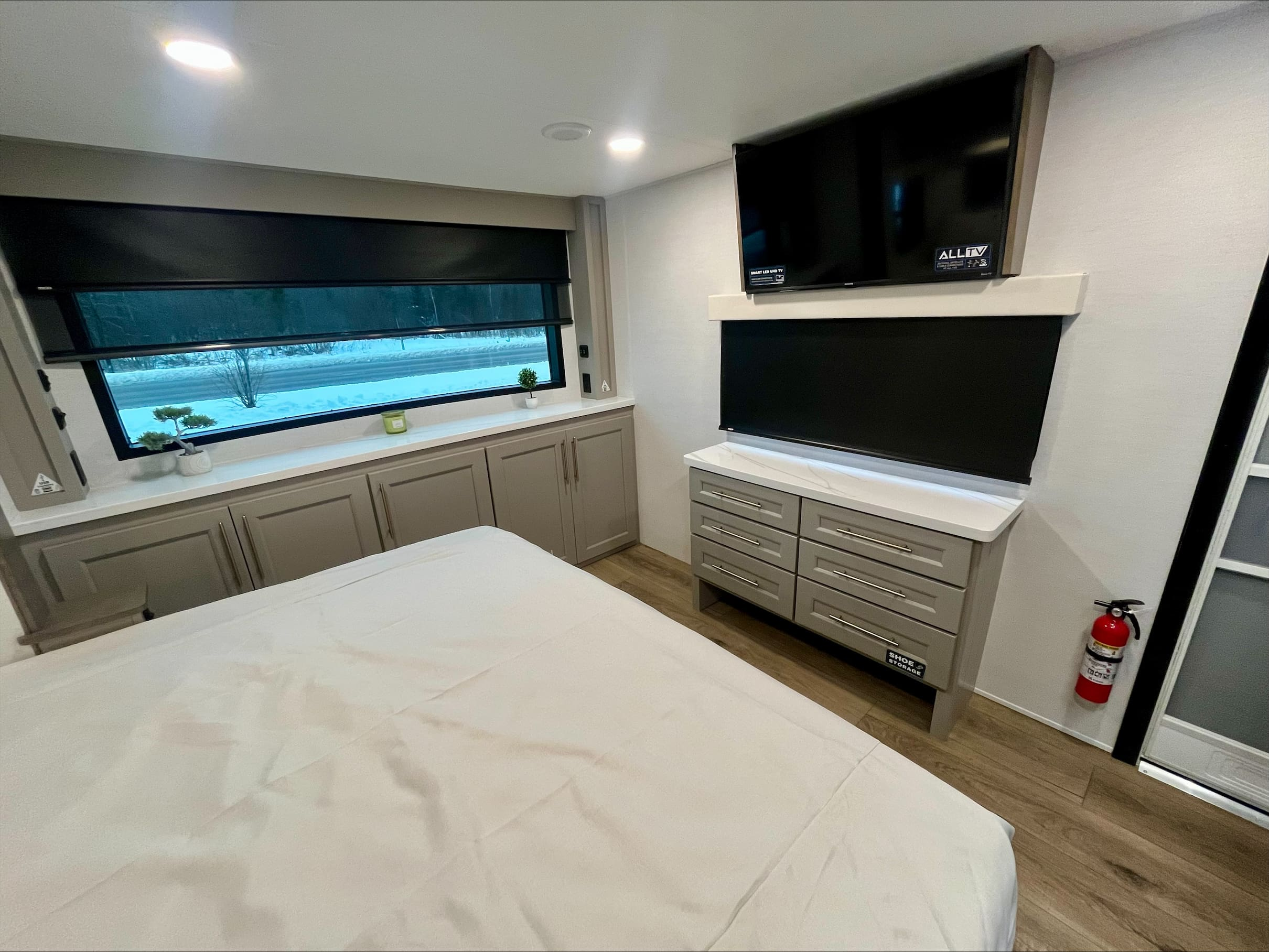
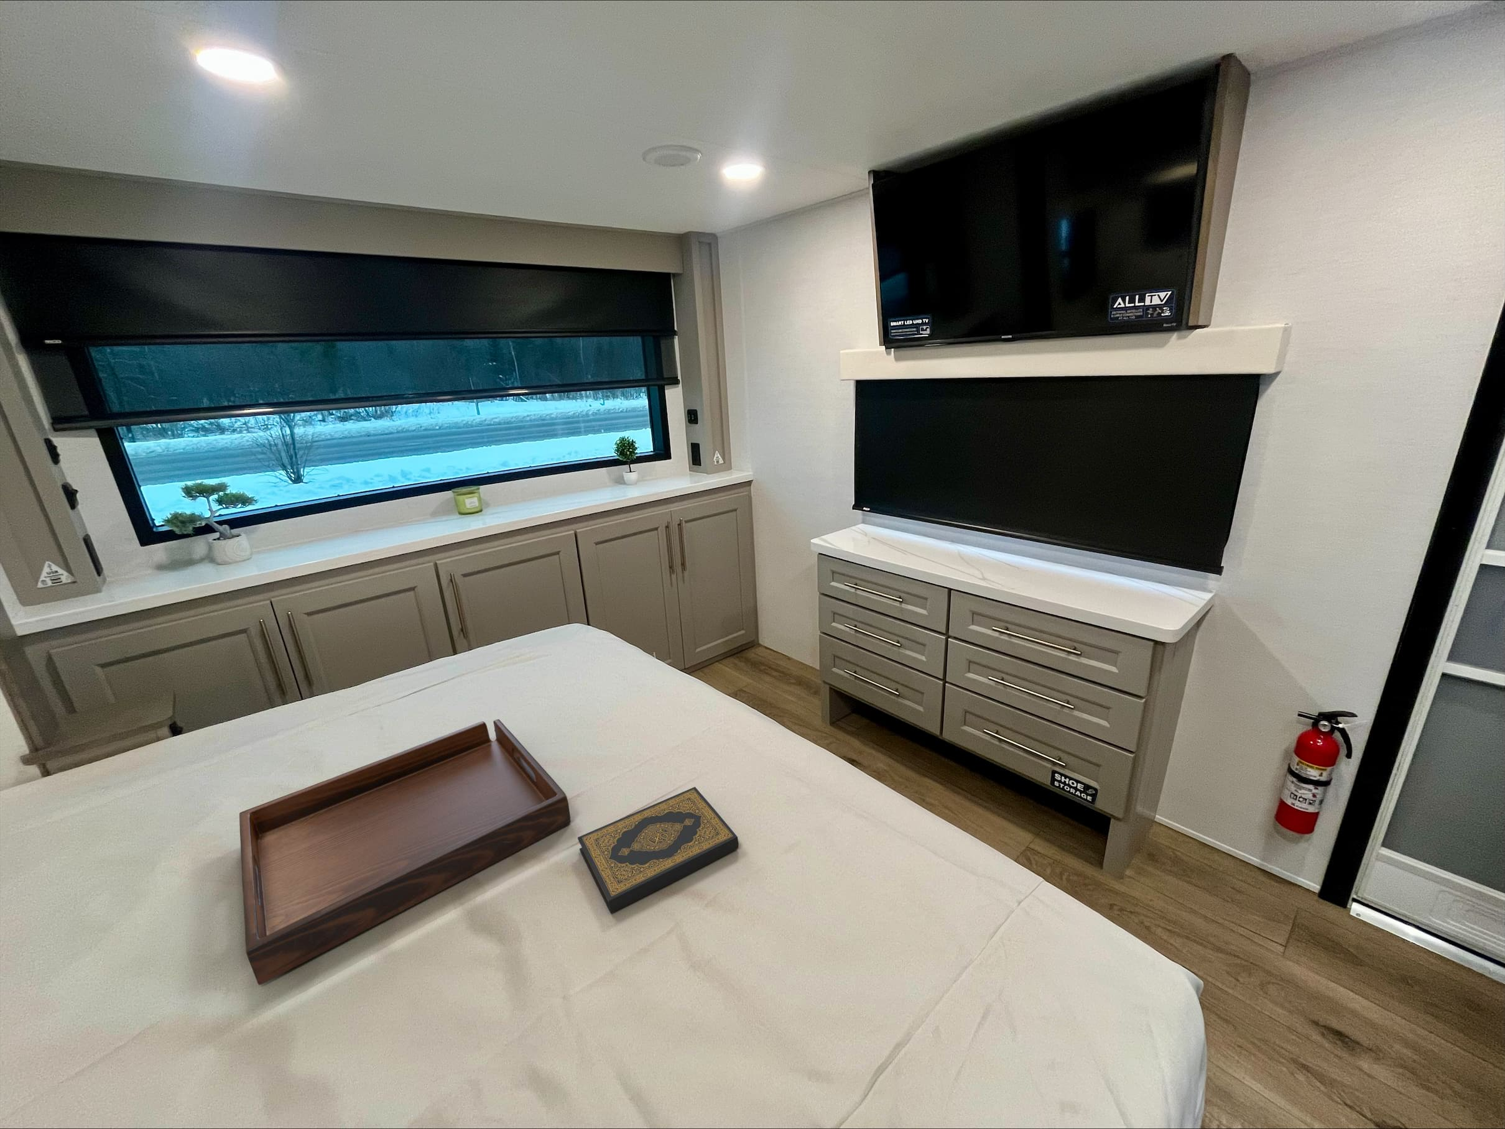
+ serving tray (407, 817)
+ hardback book (657, 843)
